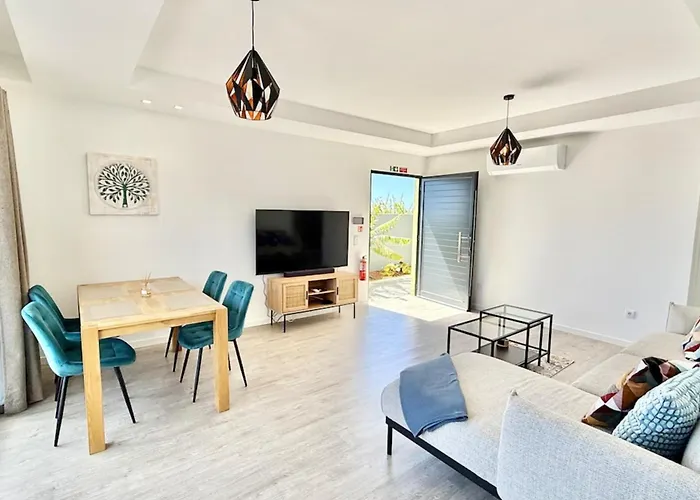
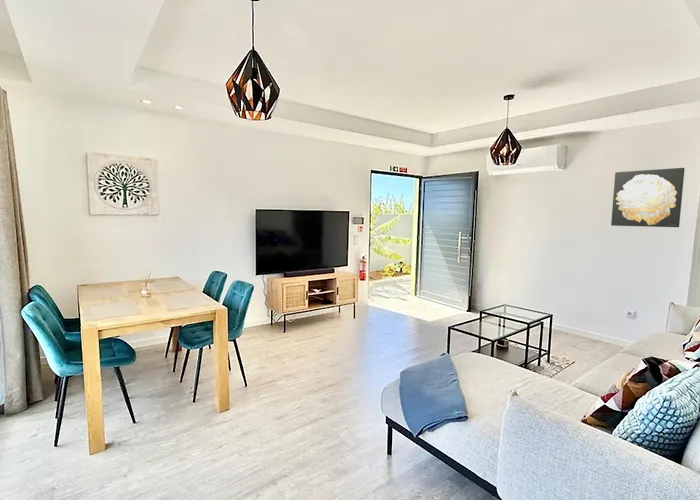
+ wall art (645, 198)
